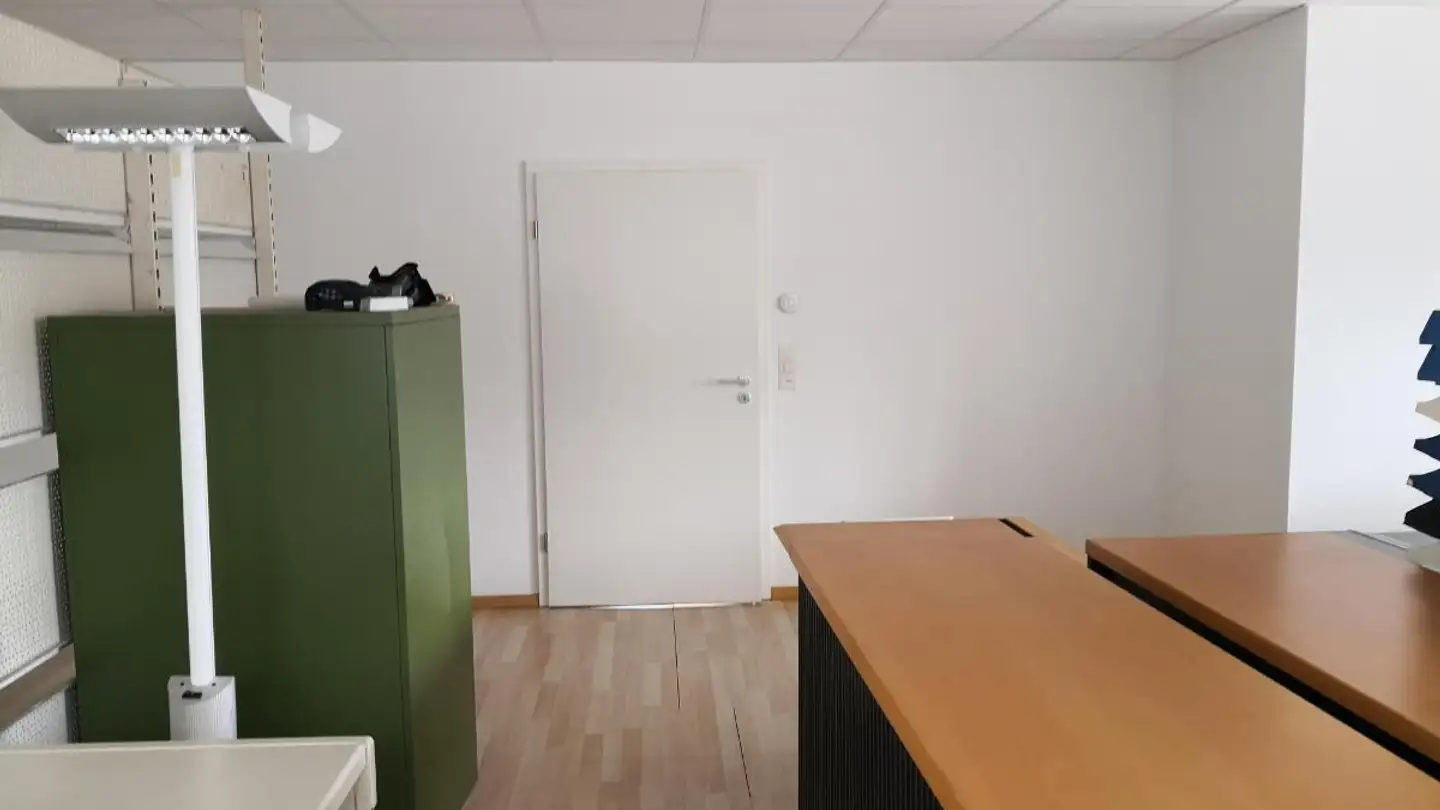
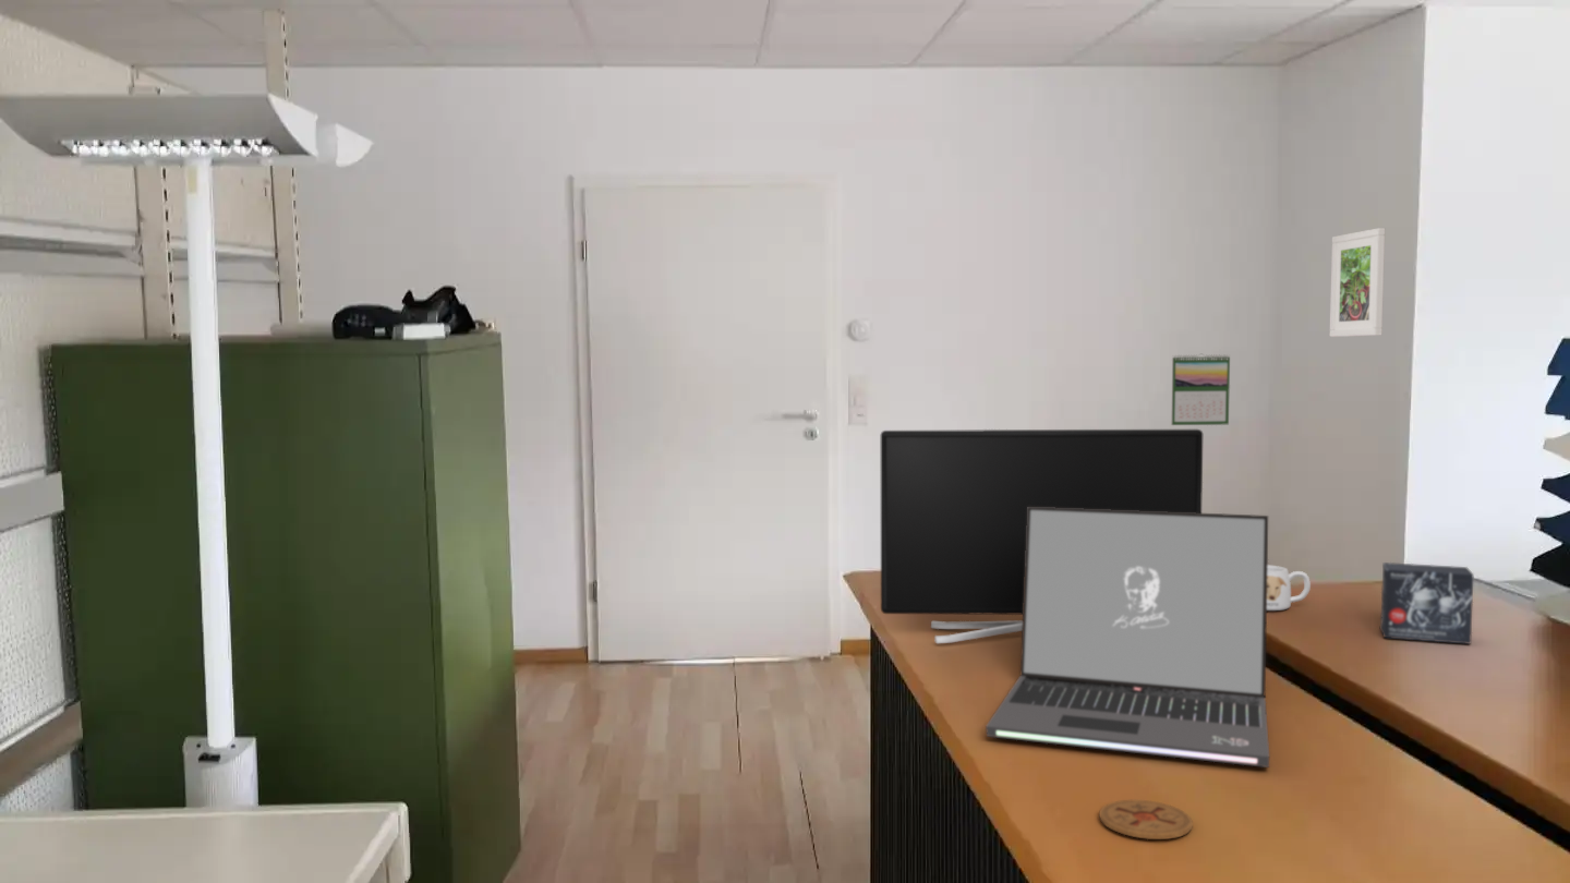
+ coaster (1145, 819)
+ mug (1275, 588)
+ monitor (1025, 533)
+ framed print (1355, 283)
+ calendar (1200, 389)
+ small box (1425, 602)
+ laptop (1133, 621)
